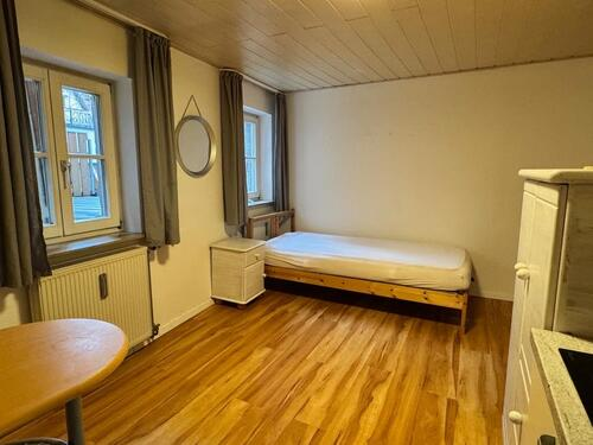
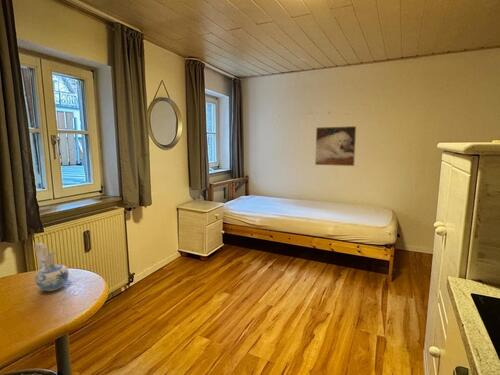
+ ceramic pitcher (50, 265)
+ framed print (335, 146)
